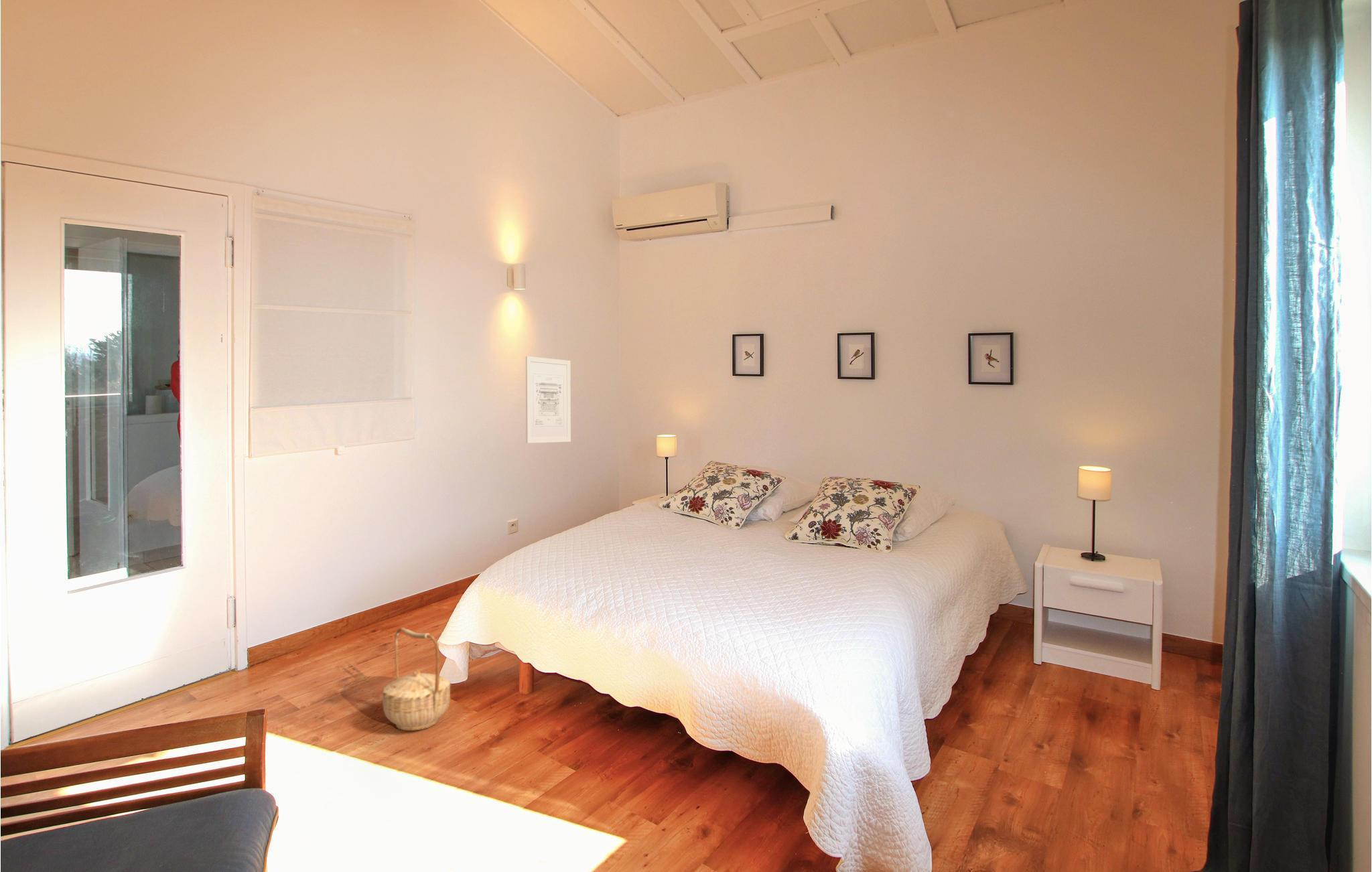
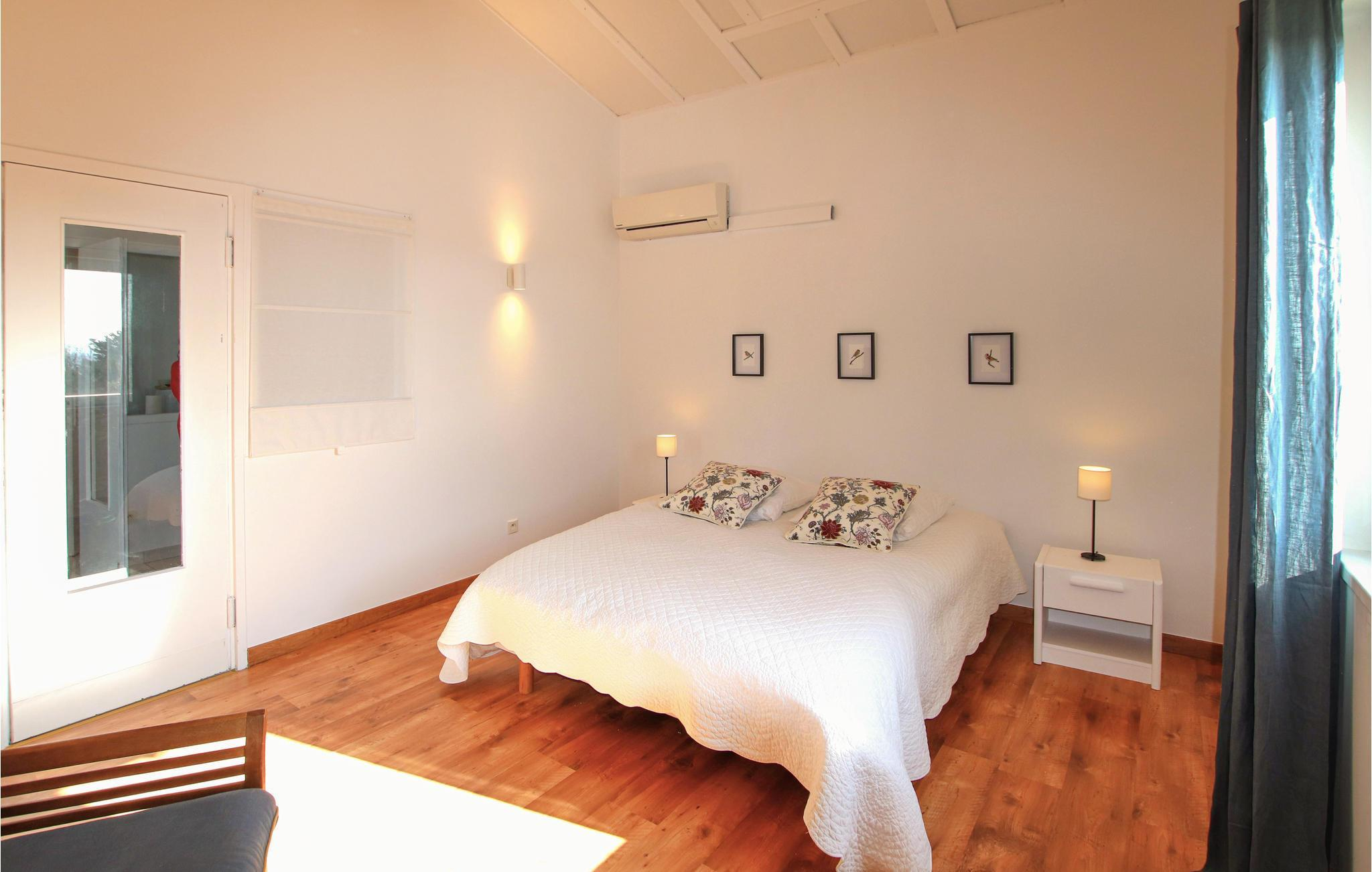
- wall art (549, 401)
- basket (416, 676)
